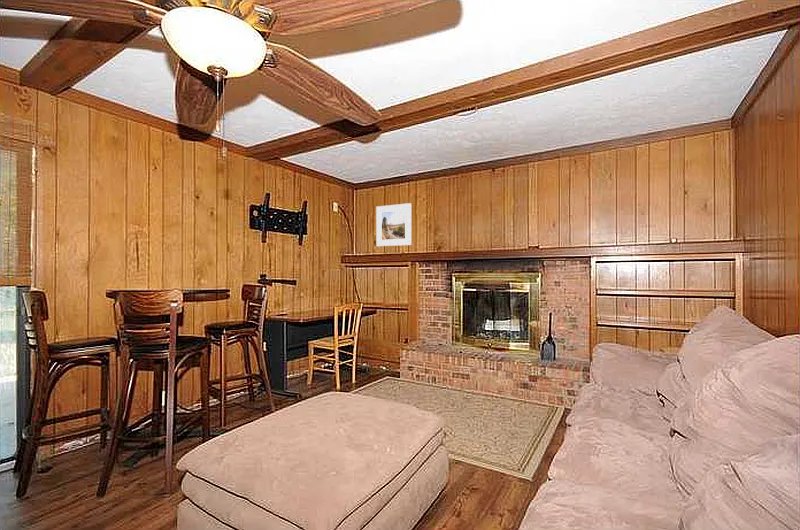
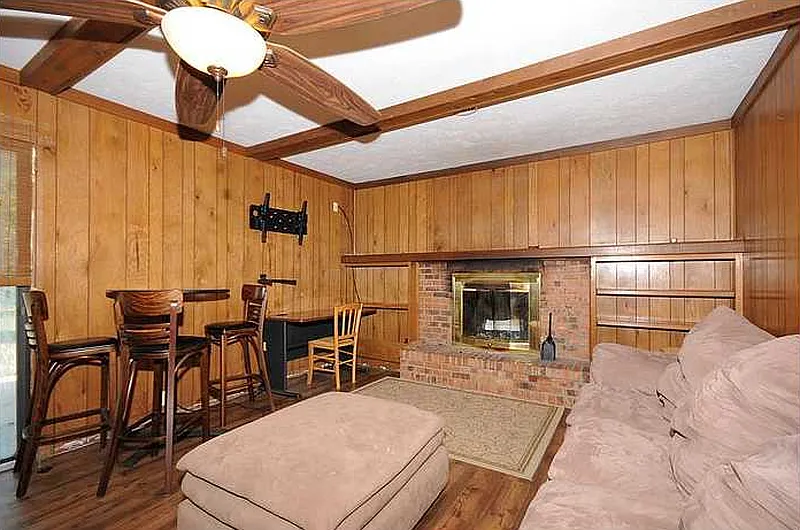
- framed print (393, 225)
